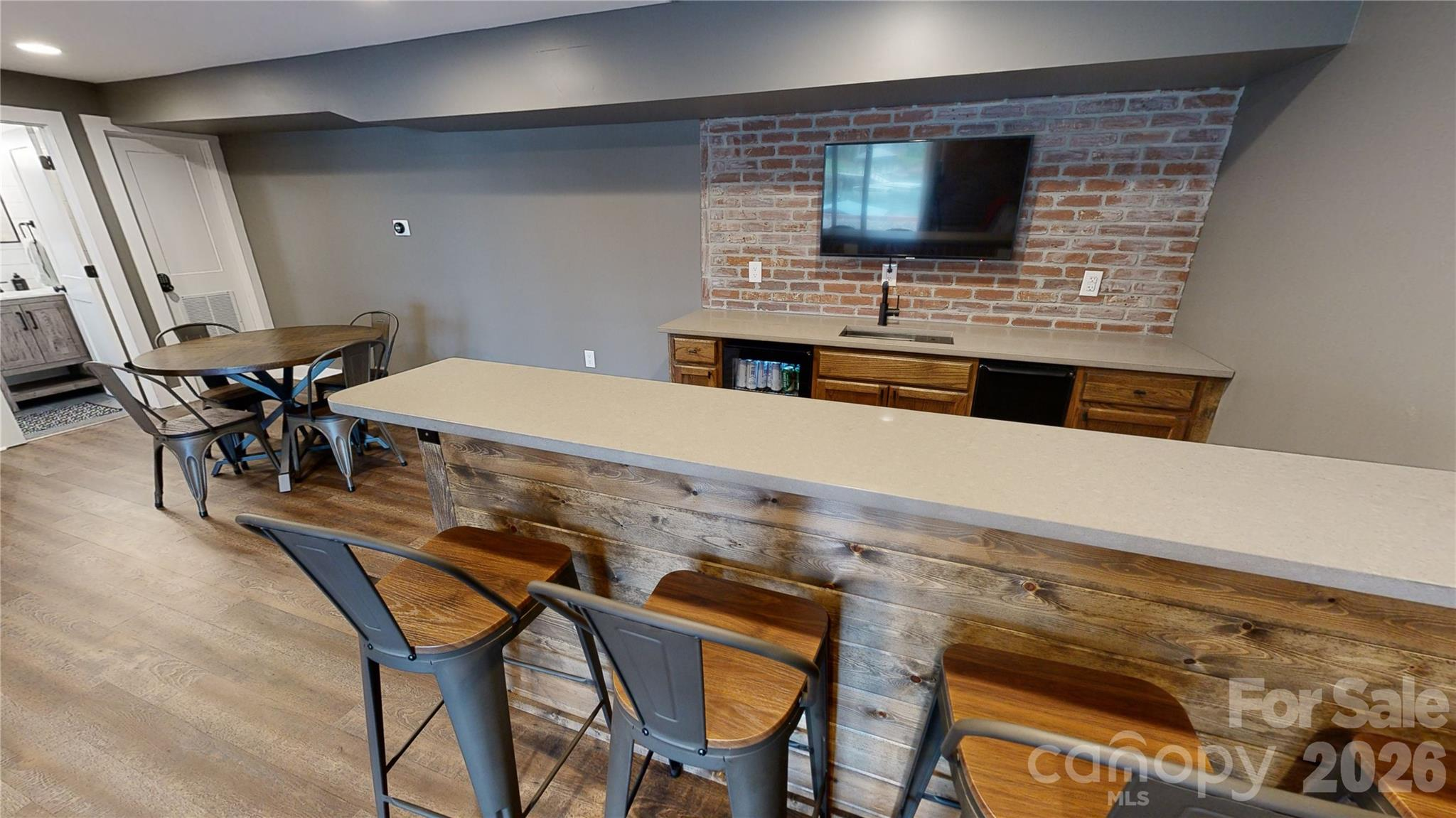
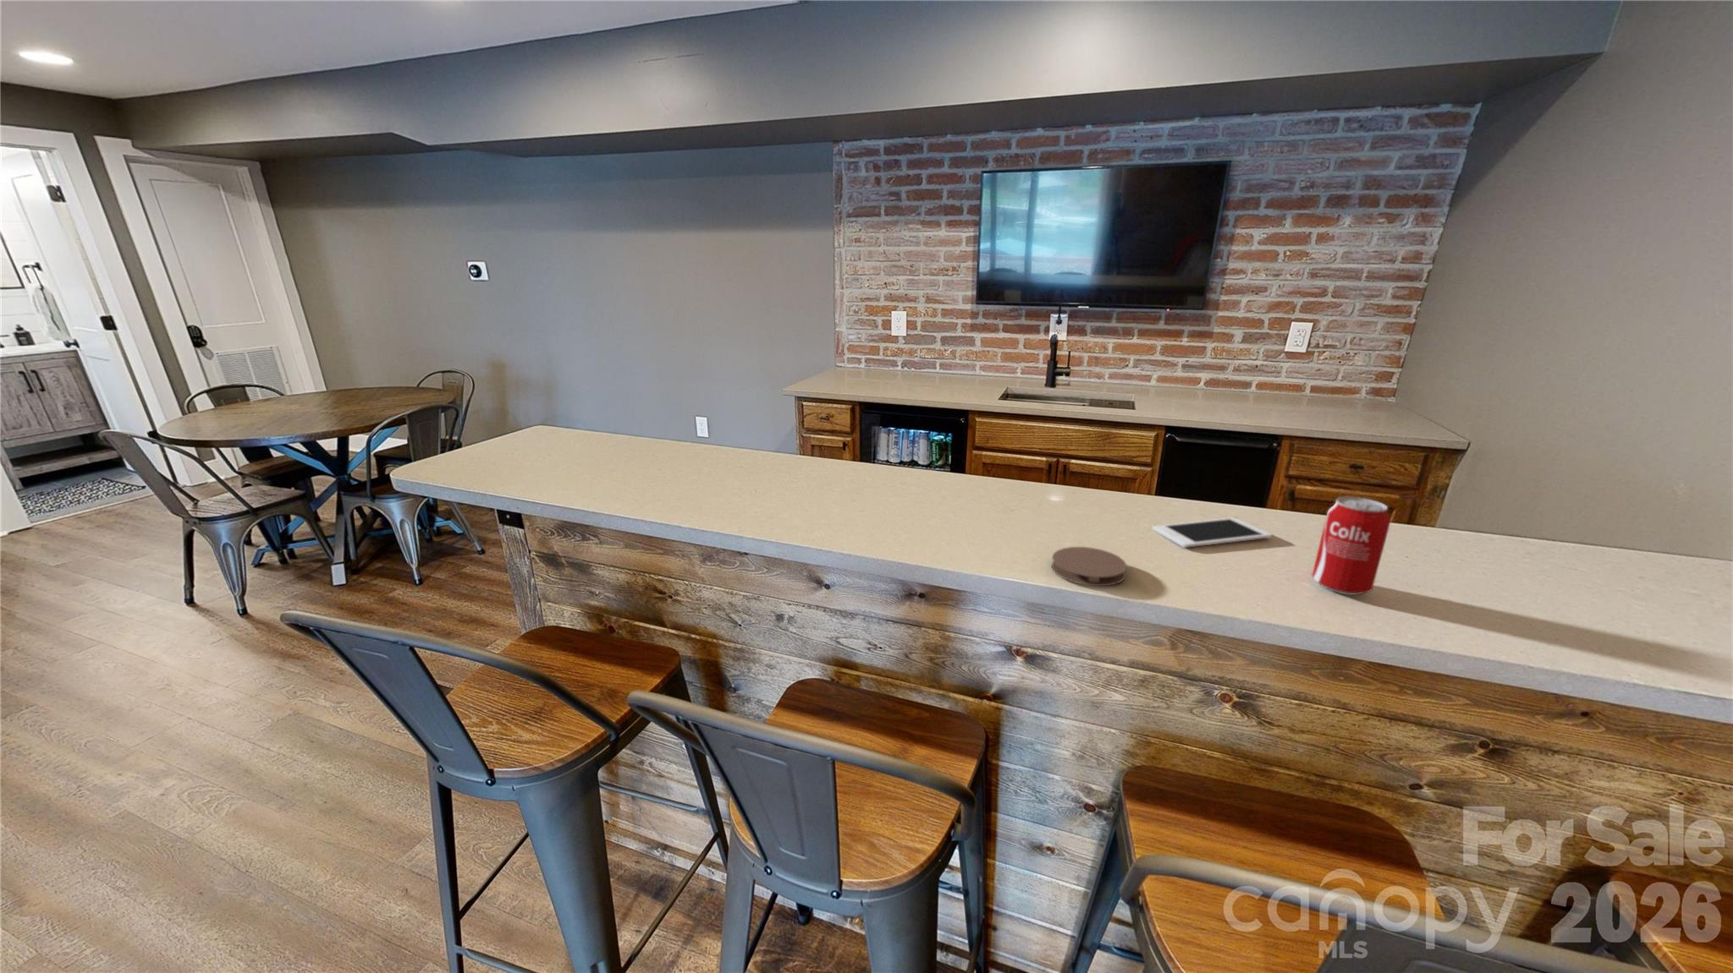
+ beverage can (1351, 545)
+ coaster (1088, 565)
+ cell phone (1210, 532)
